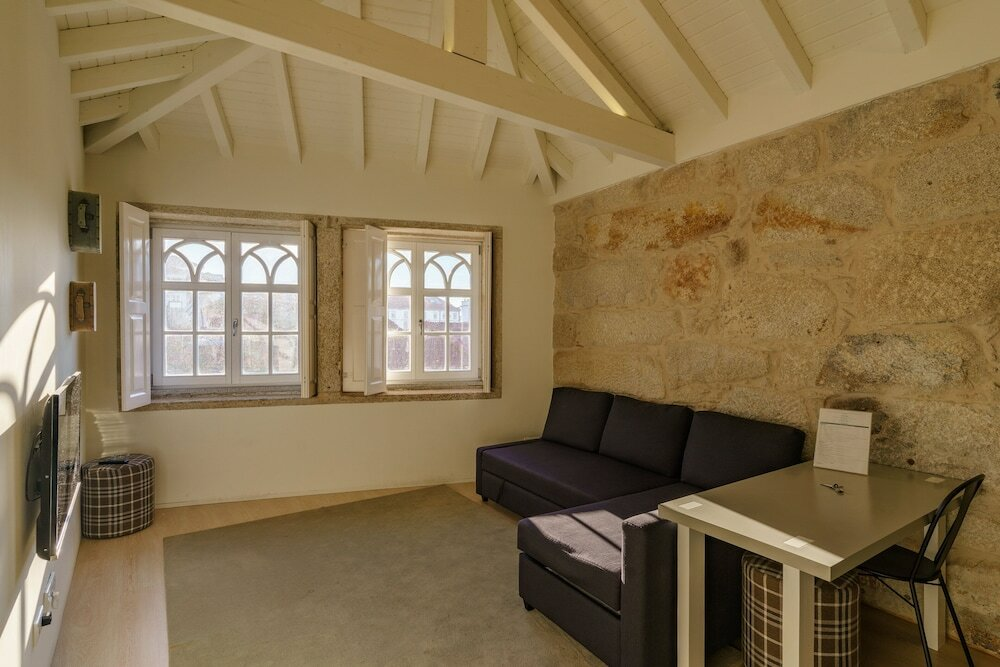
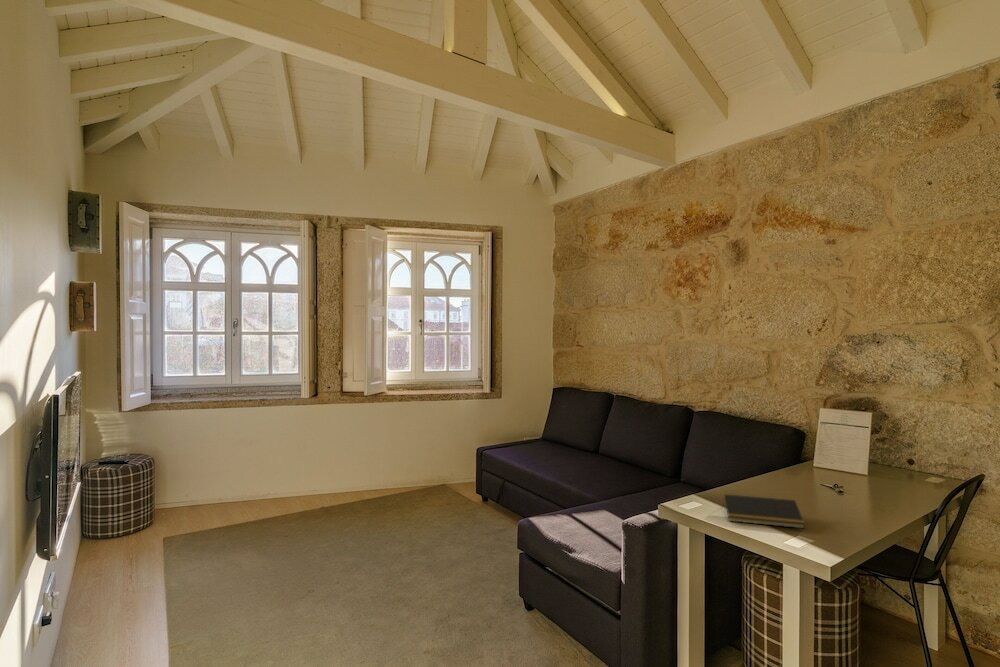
+ notepad (762, 510)
